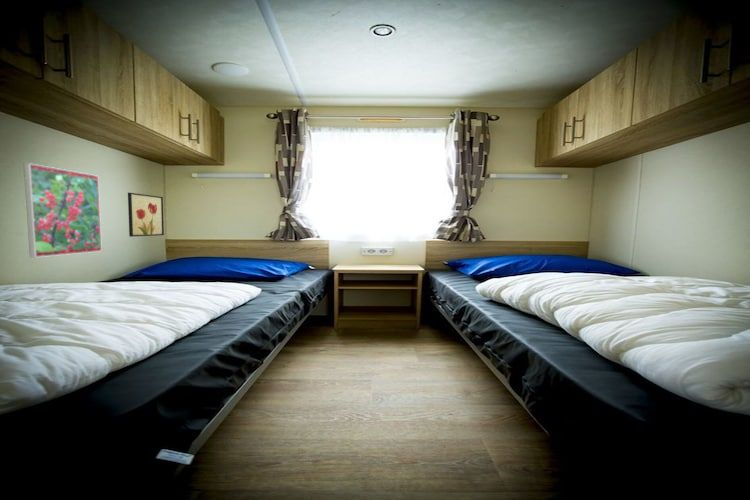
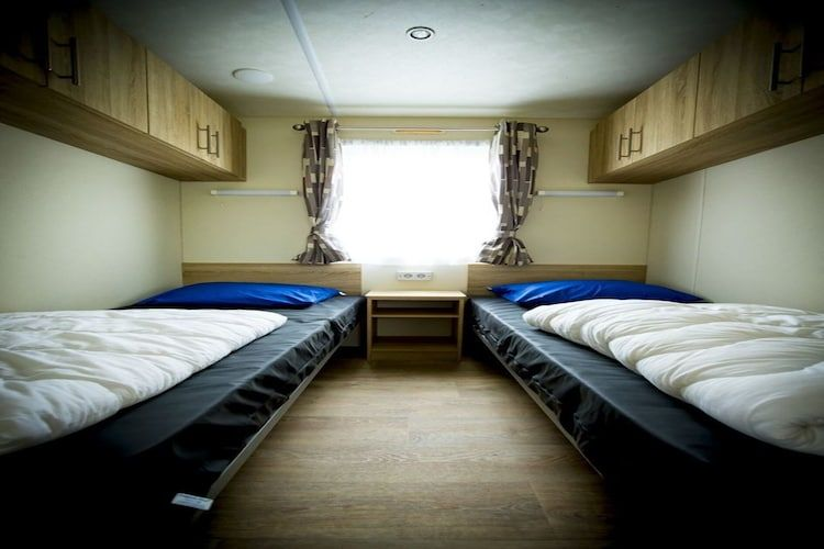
- wall art (146, 215)
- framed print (67, 212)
